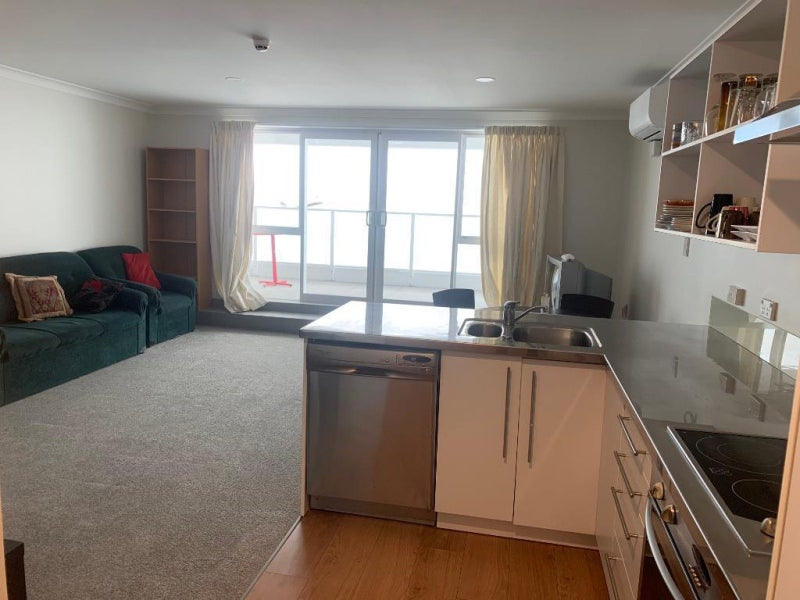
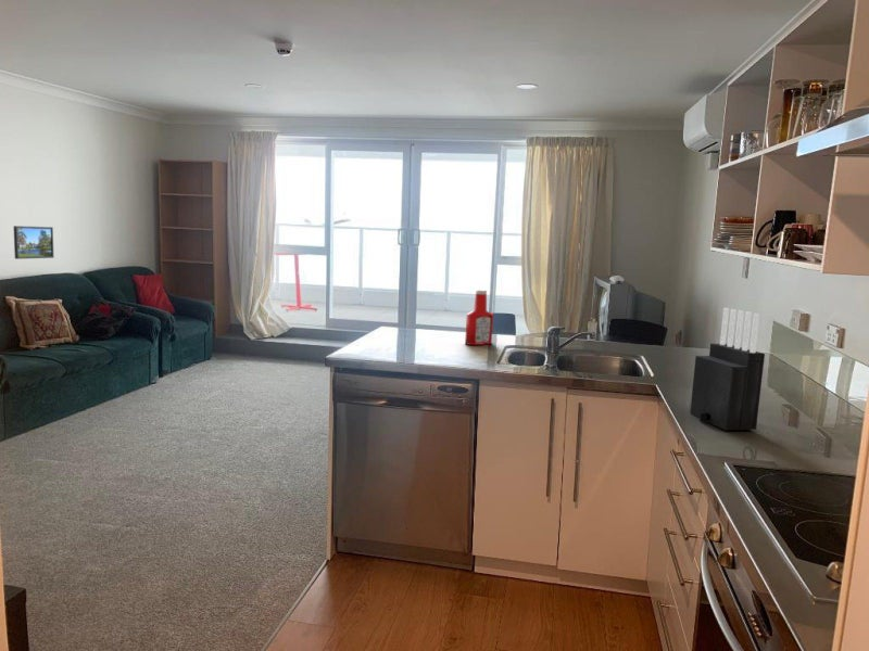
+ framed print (34, 242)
+ knife block (723, 367)
+ soap bottle (479, 317)
